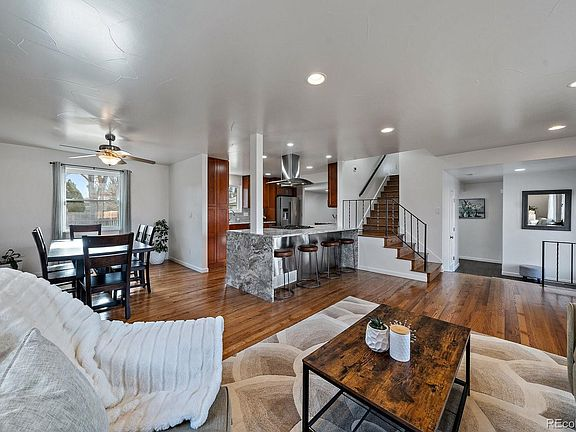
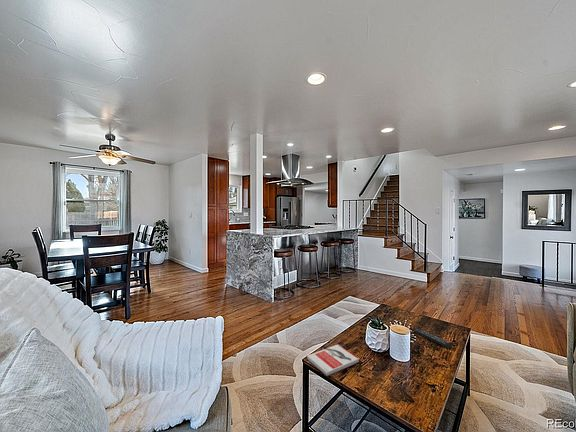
+ remote control (431, 337)
+ book (332, 358)
